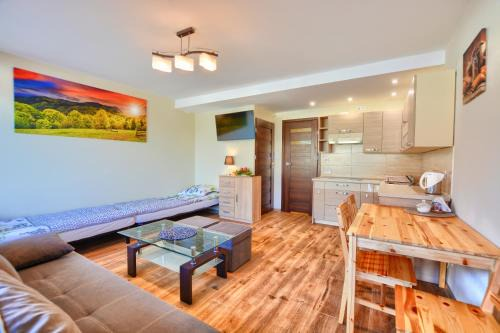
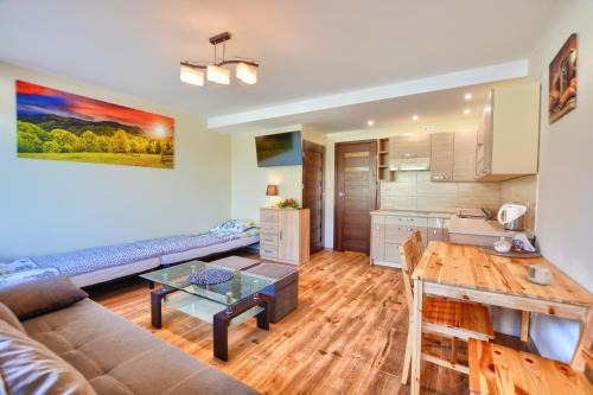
+ mug (541, 275)
